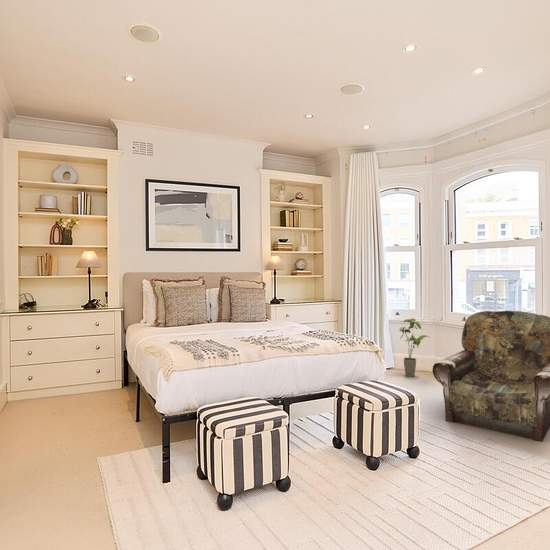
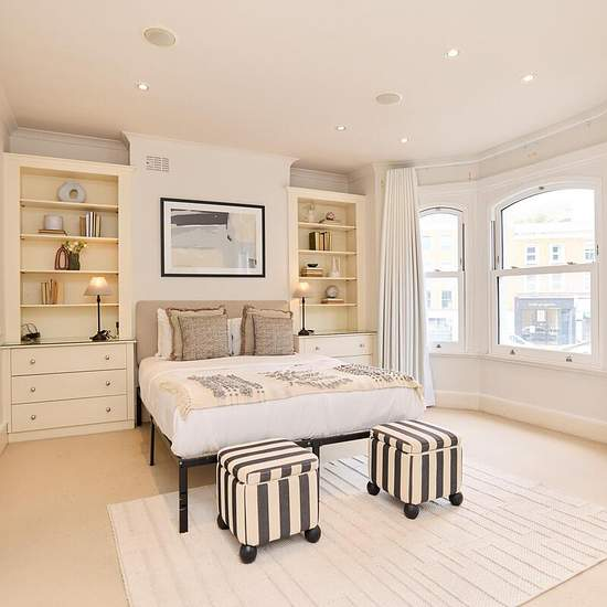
- armchair (504, 364)
- house plant (414, 347)
